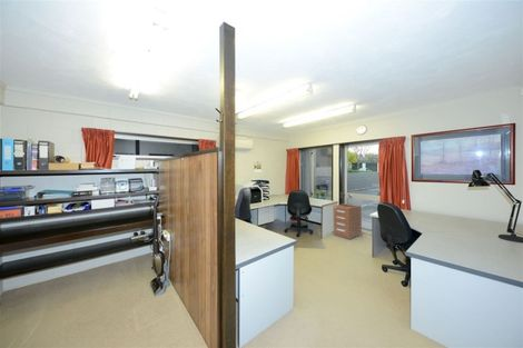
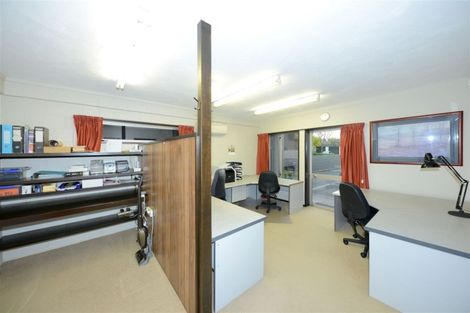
- filing cabinet (346, 220)
